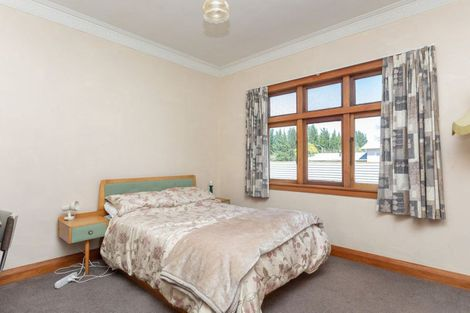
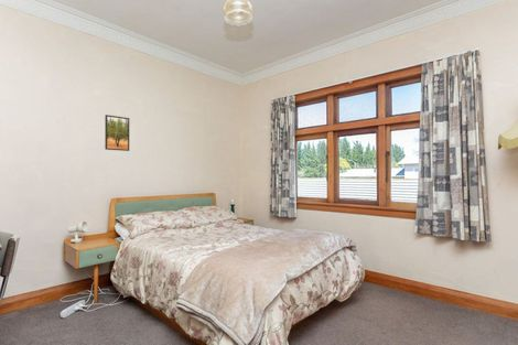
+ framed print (117, 133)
